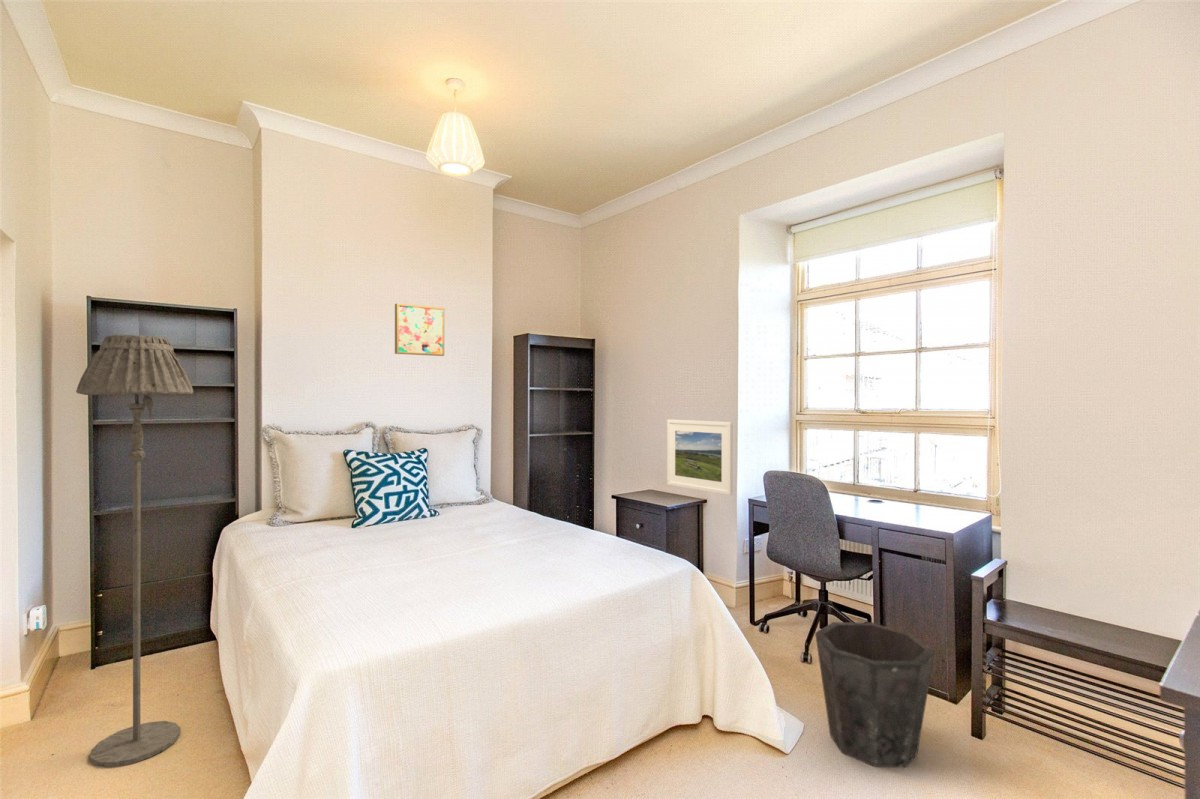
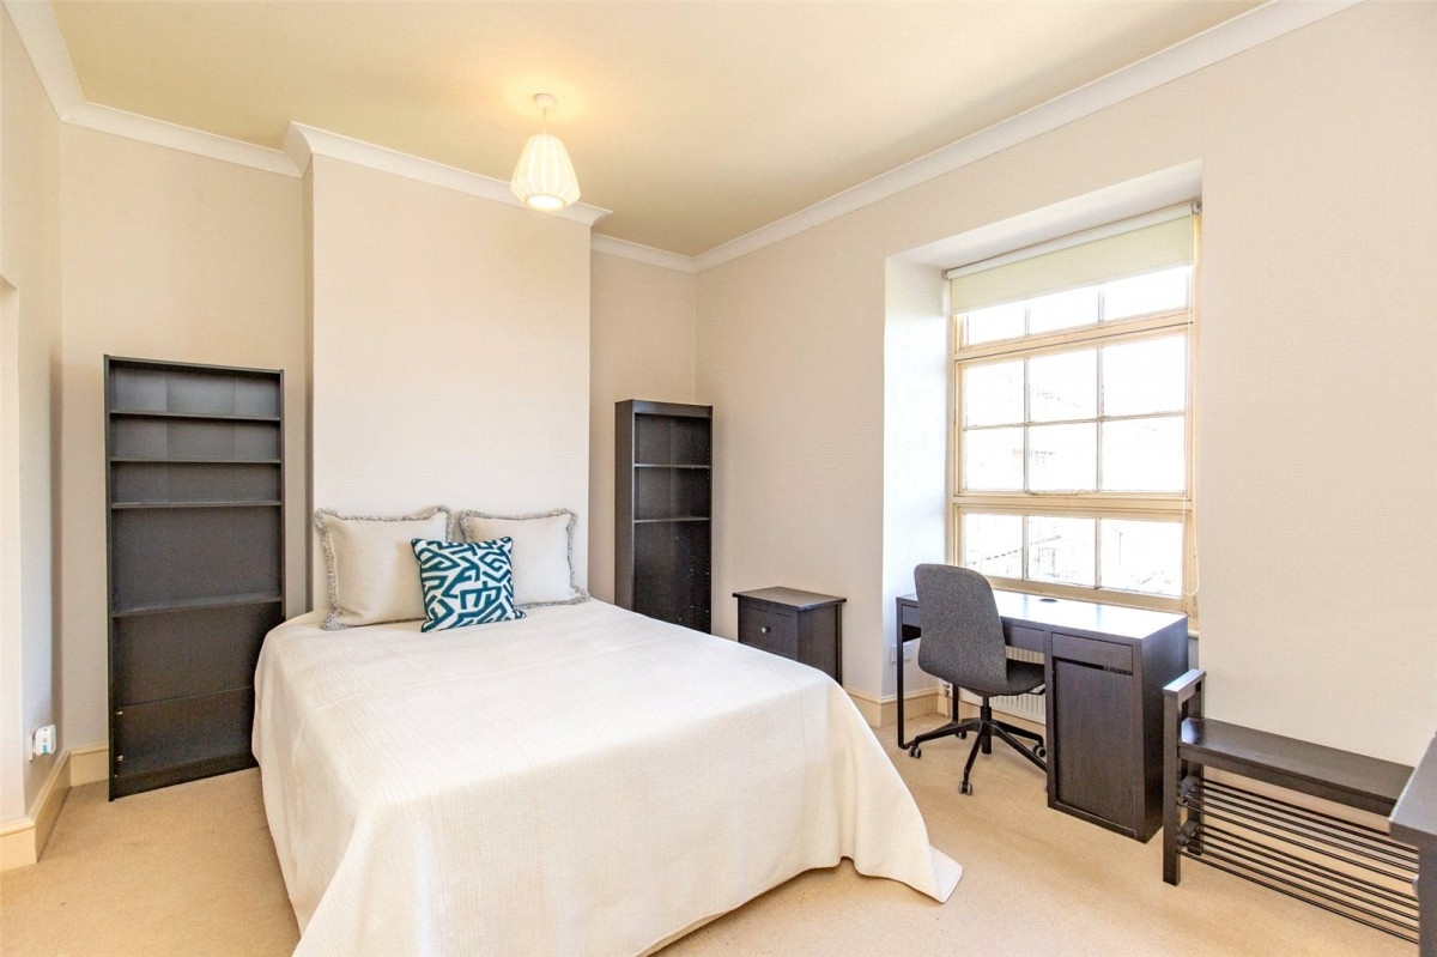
- waste bin (872, 692)
- wall art (420, 330)
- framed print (698, 455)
- floor lamp (137, 540)
